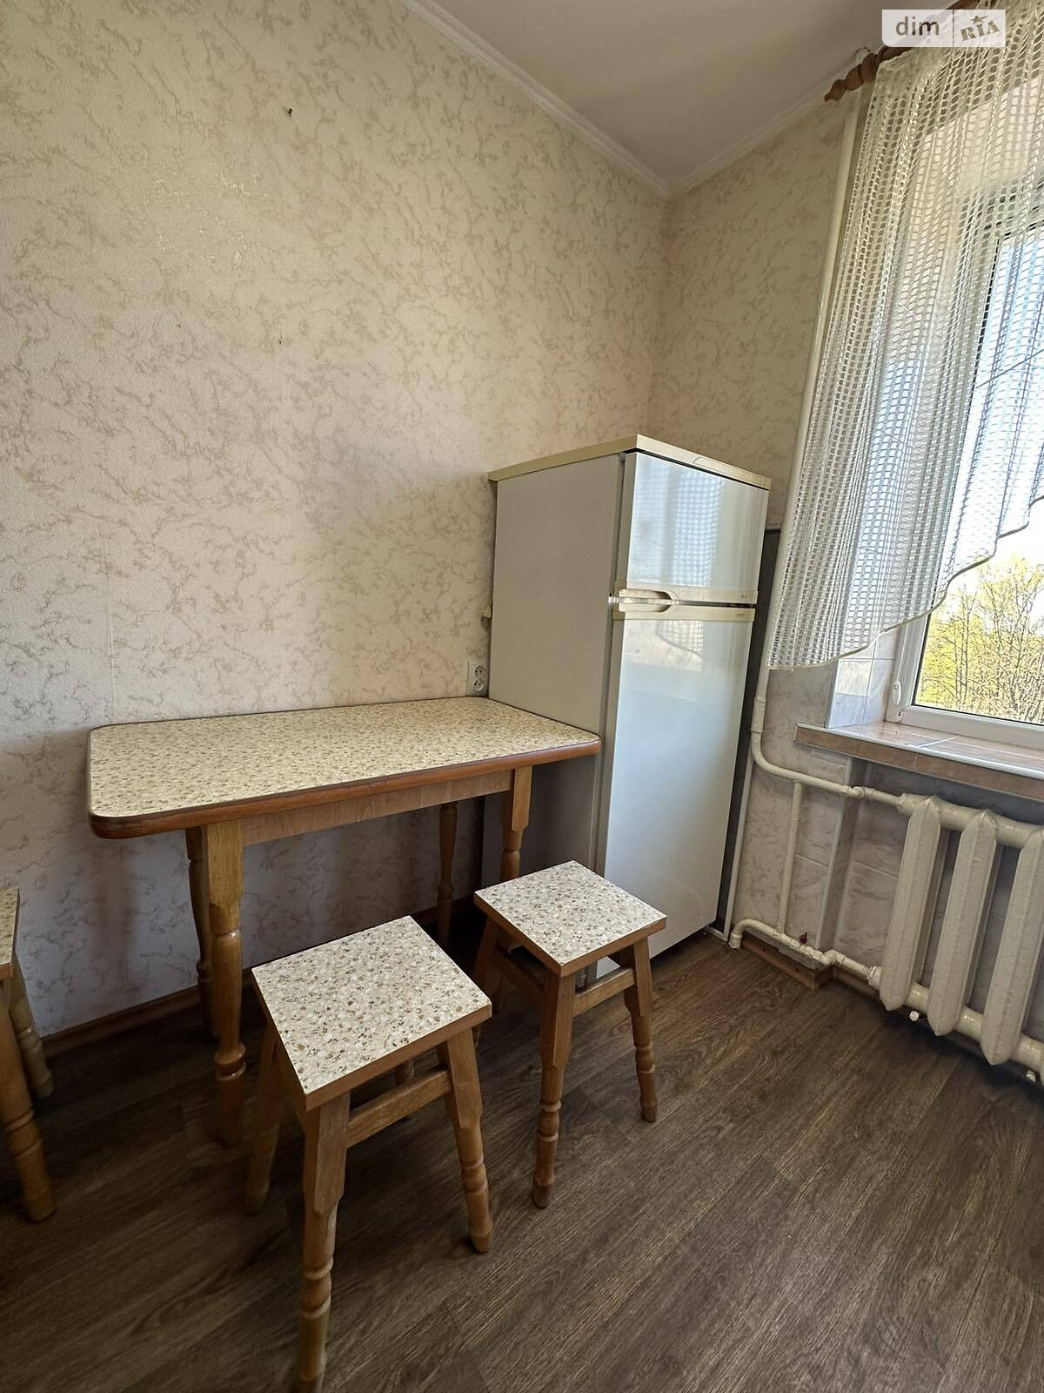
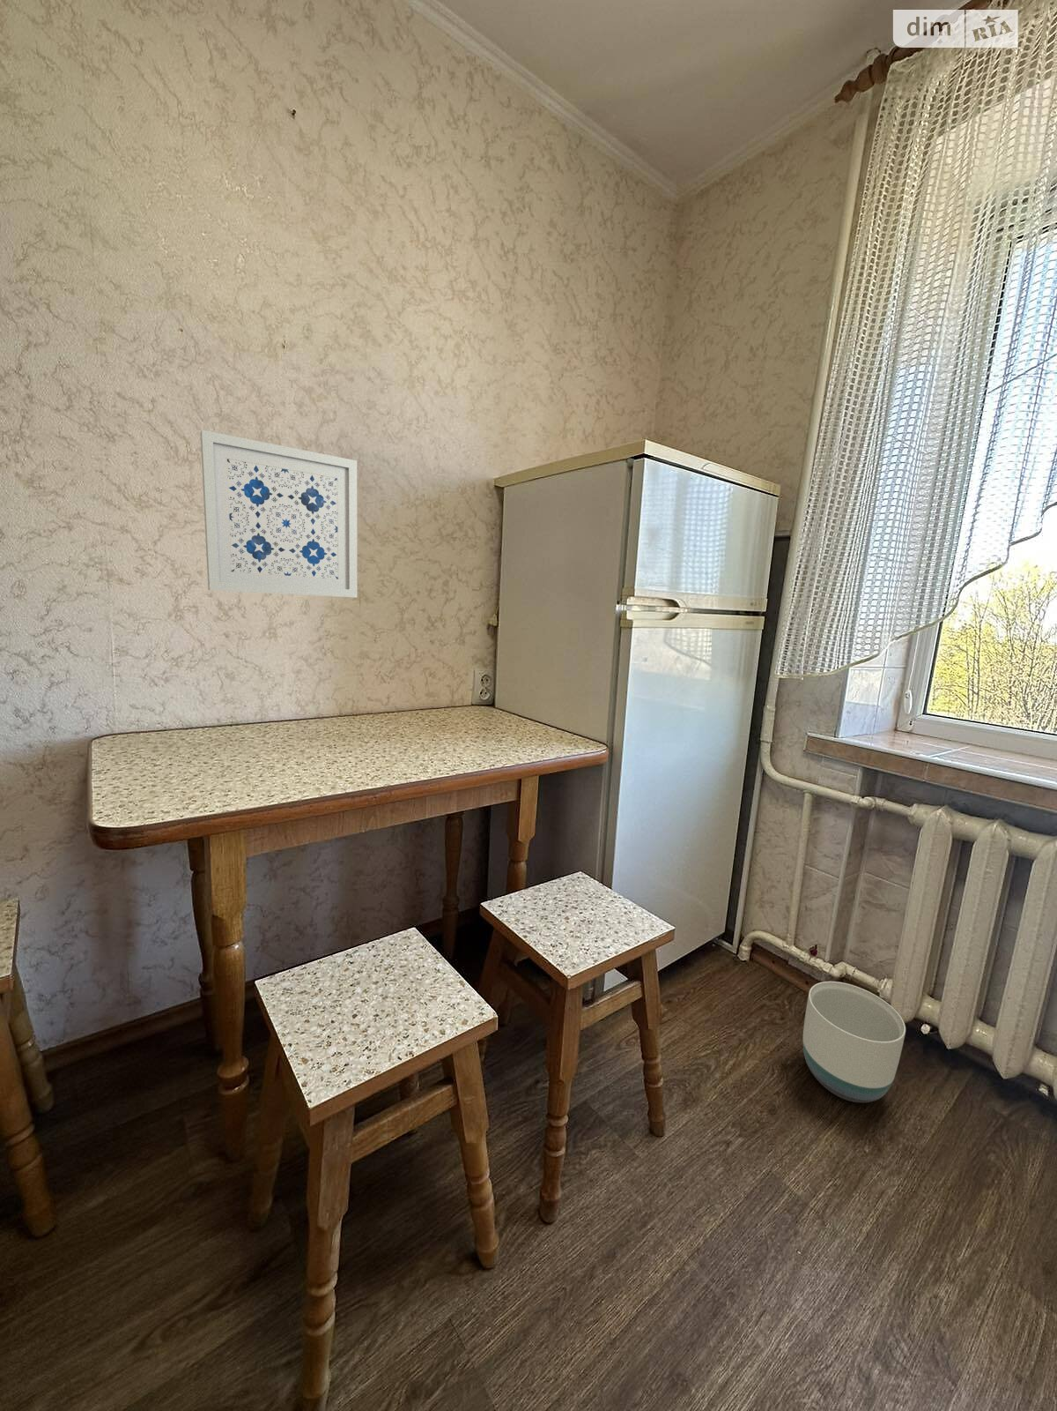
+ planter (848, 1048)
+ wall art (285, 522)
